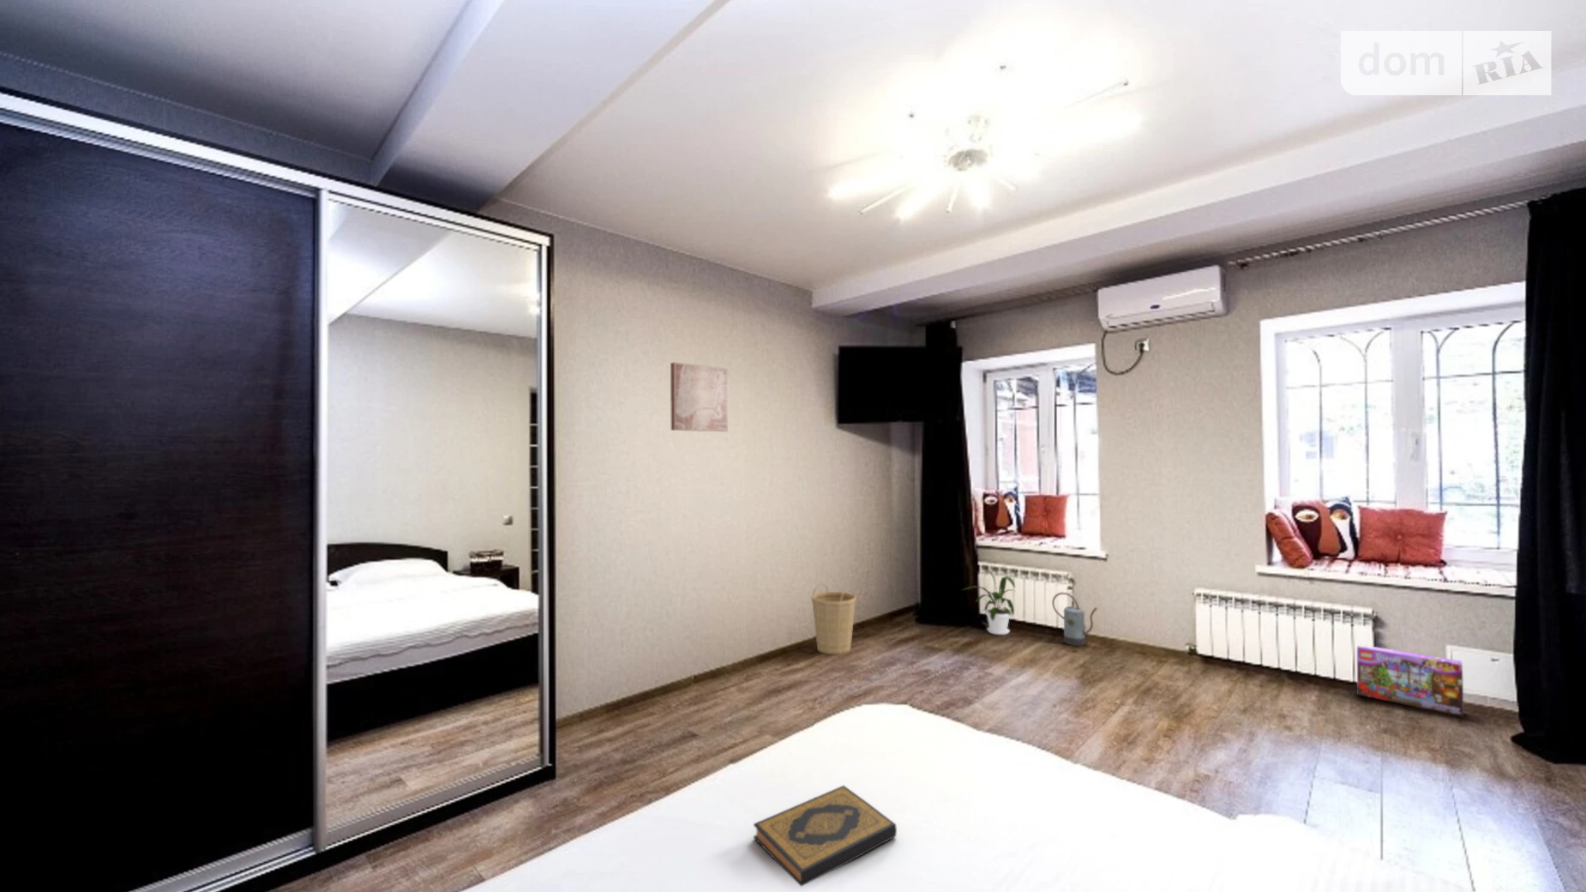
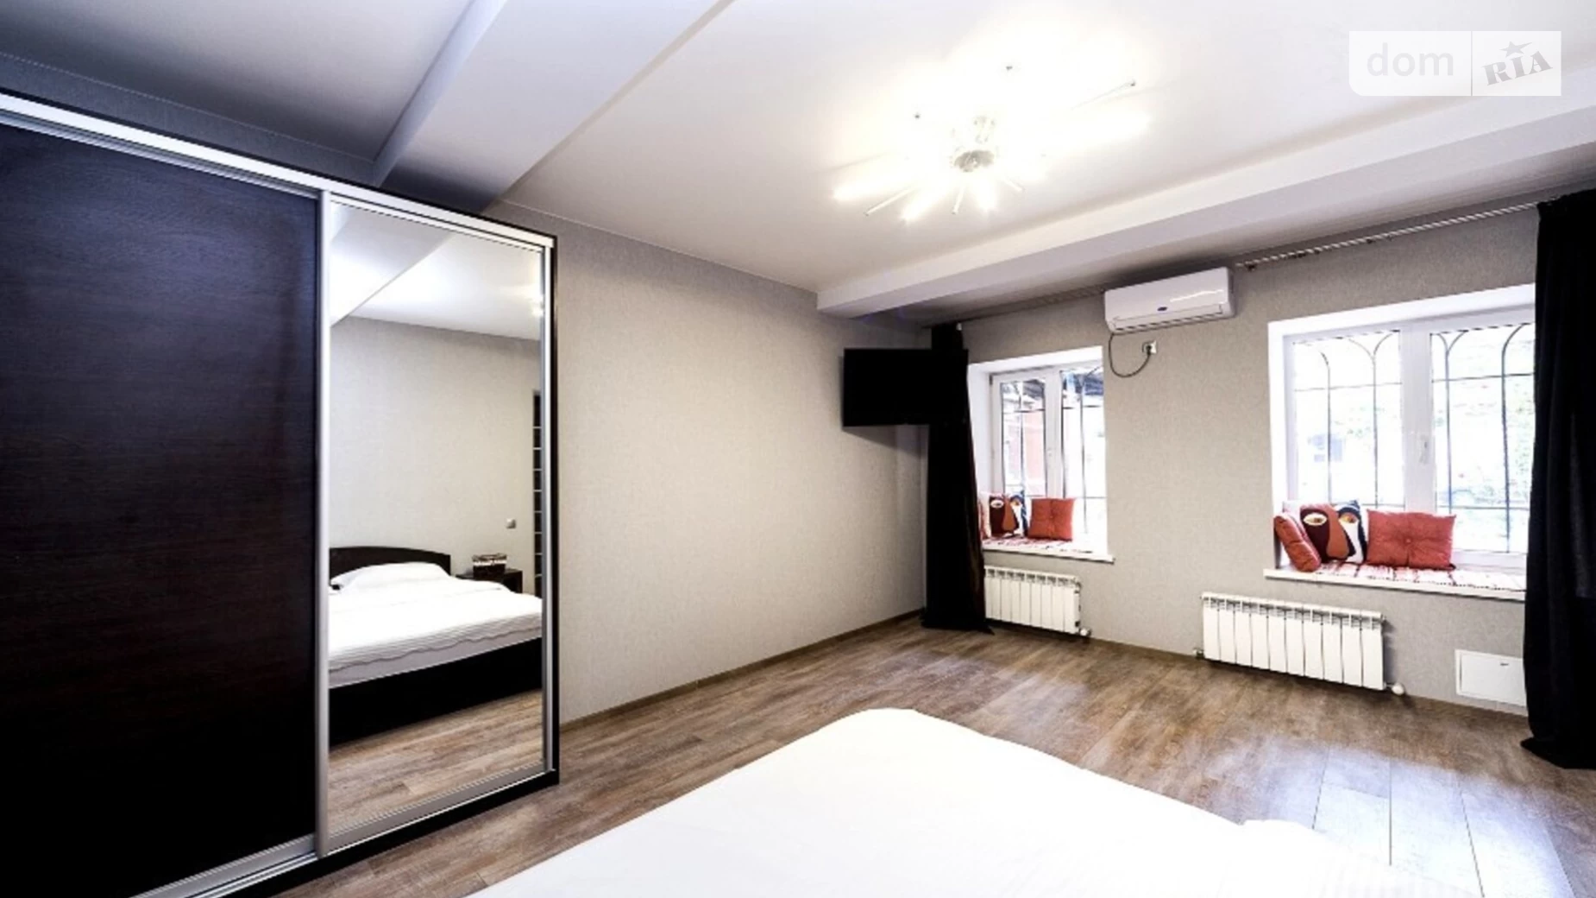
- house plant (996, 599)
- watering can (1074, 618)
- wall art (699, 398)
- hardback book (825, 830)
- basket (833, 618)
- box (1407, 679)
